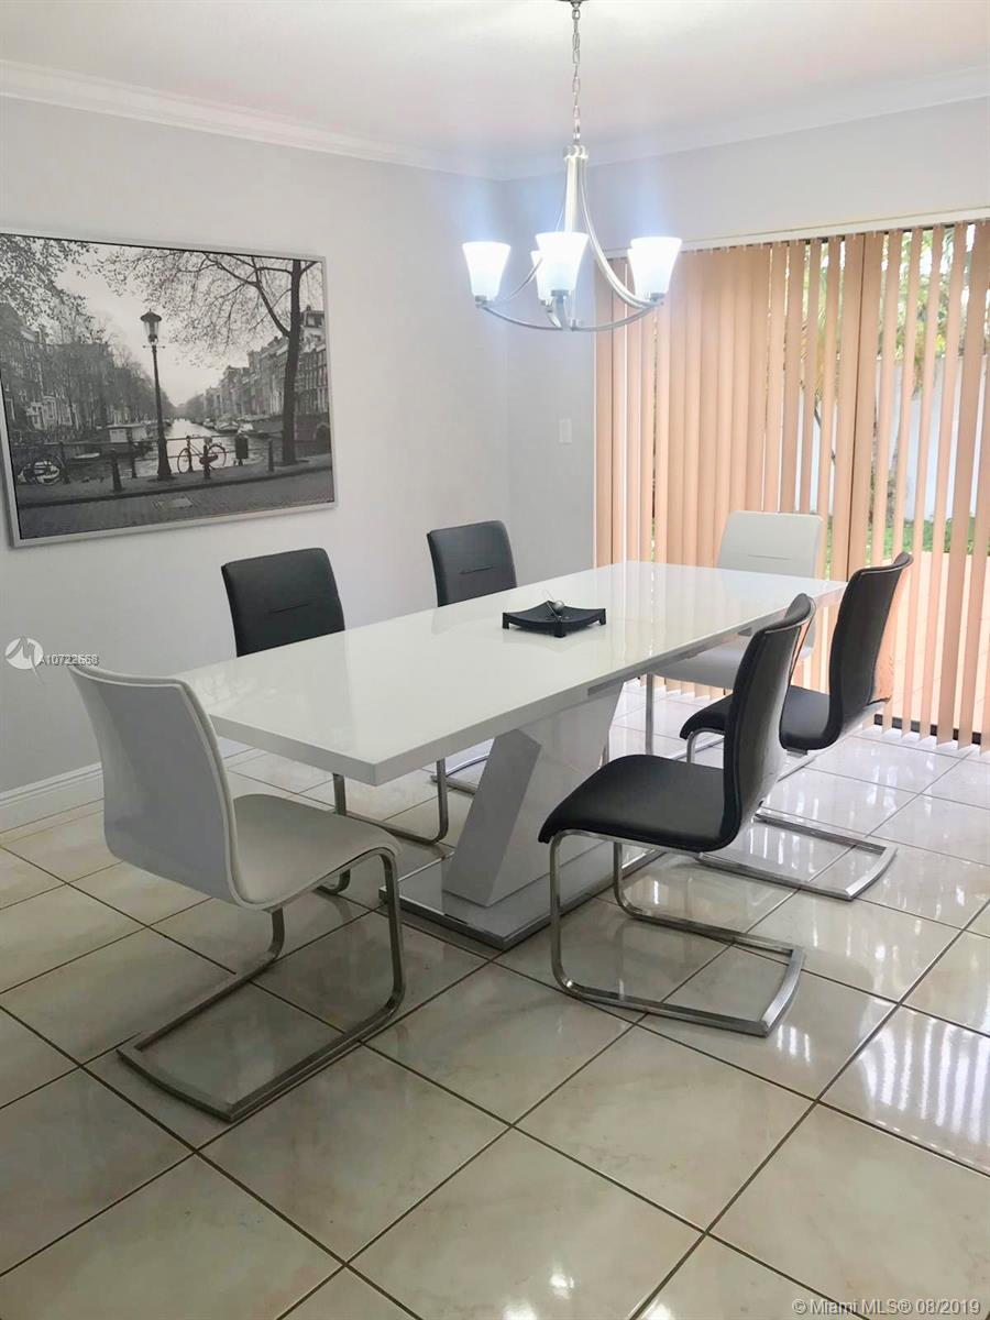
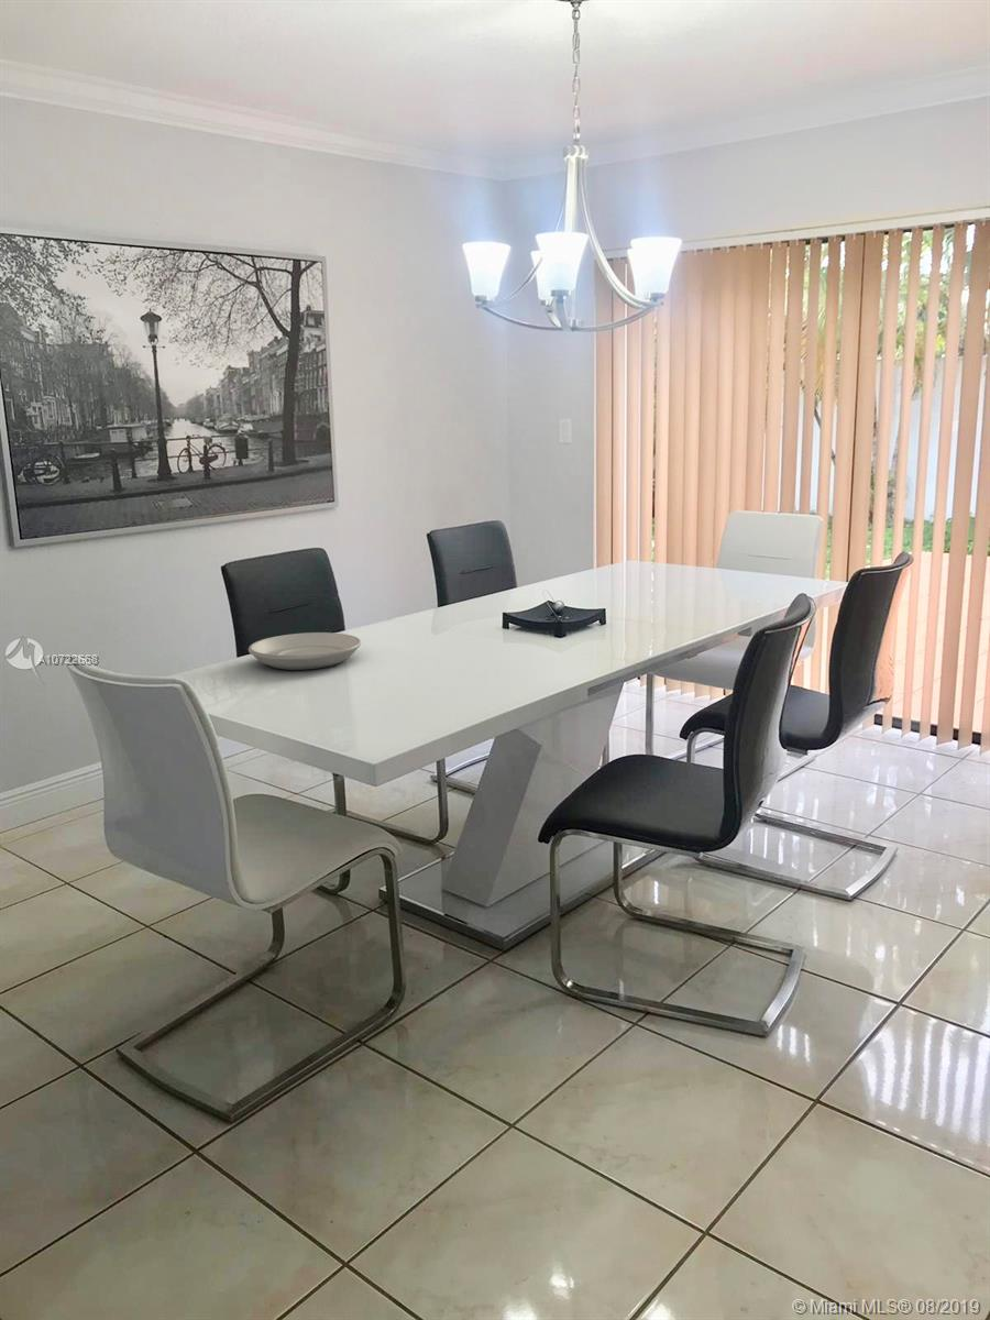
+ plate (305, 651)
